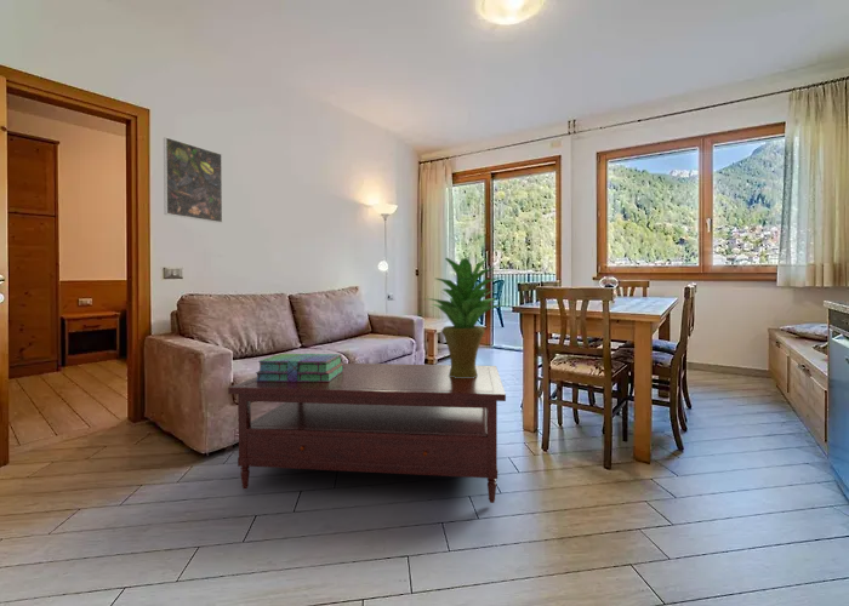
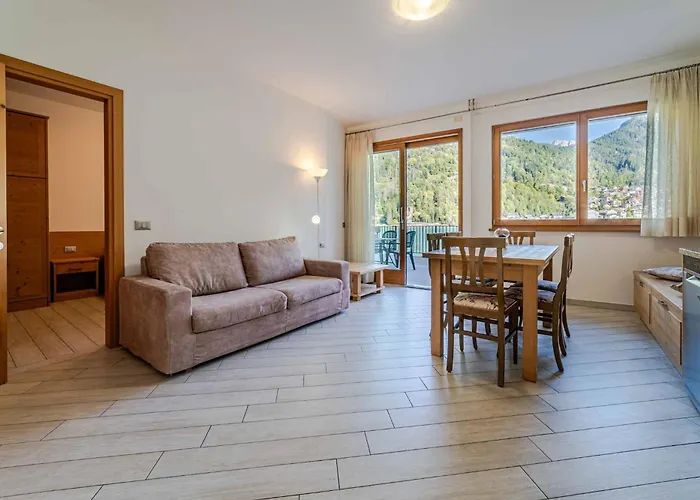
- potted plant (462, 315)
- stack of books (302, 366)
- coffee table (380, 421)
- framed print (194, 182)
